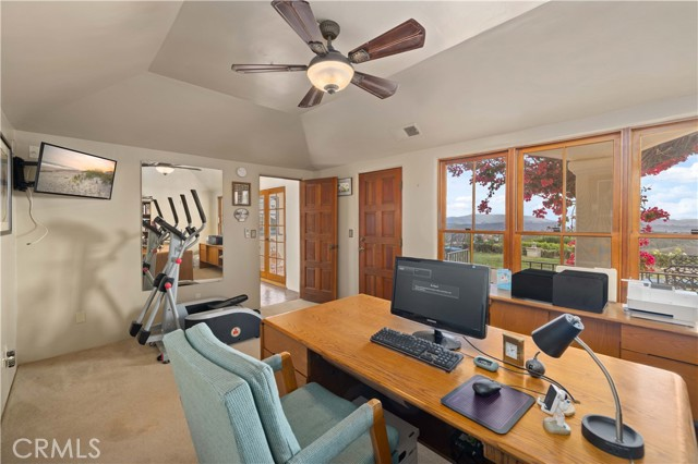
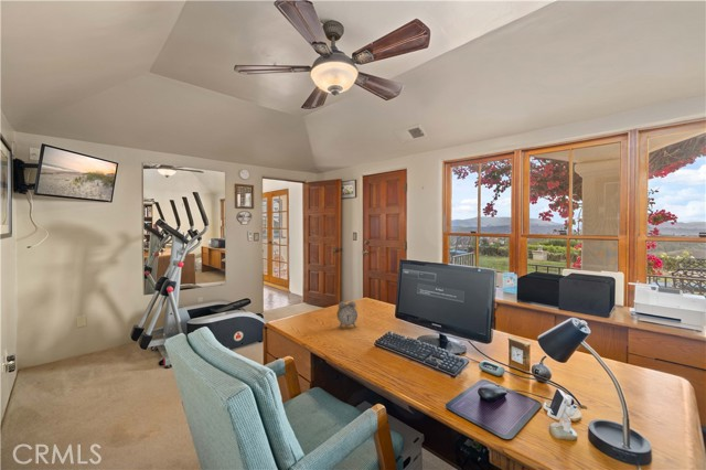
+ alarm clock (346, 313)
